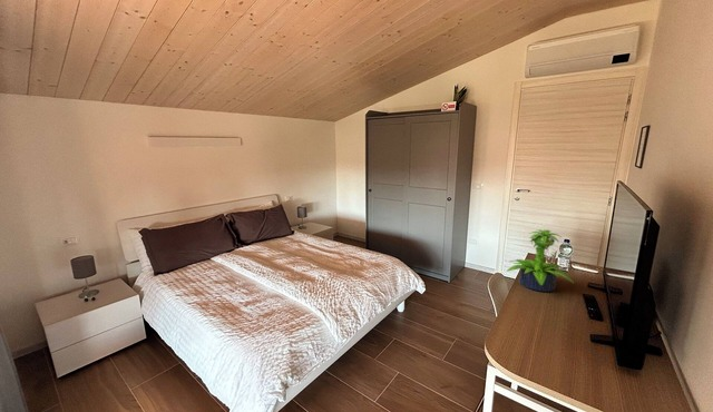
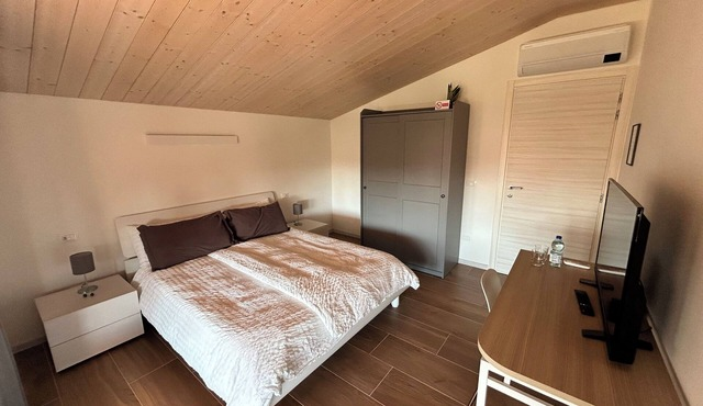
- potted plant (538, 256)
